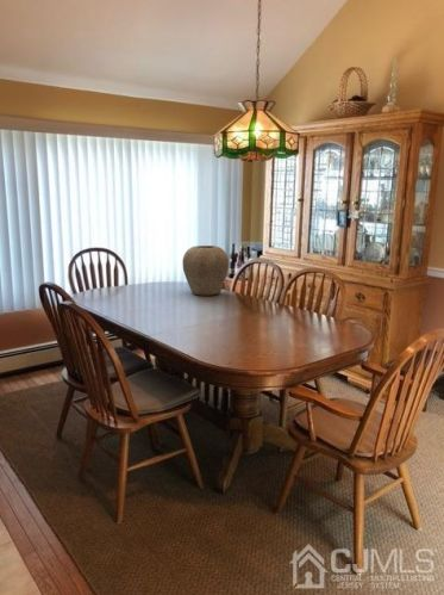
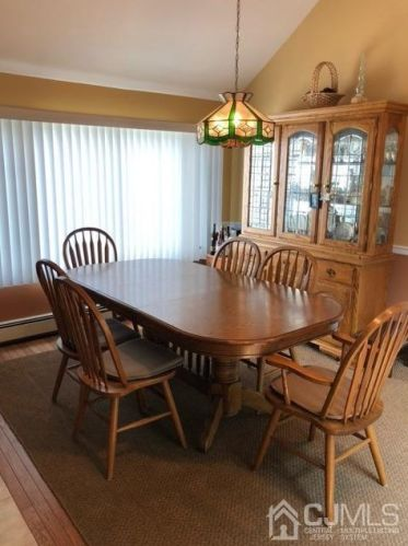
- vase (205, 269)
